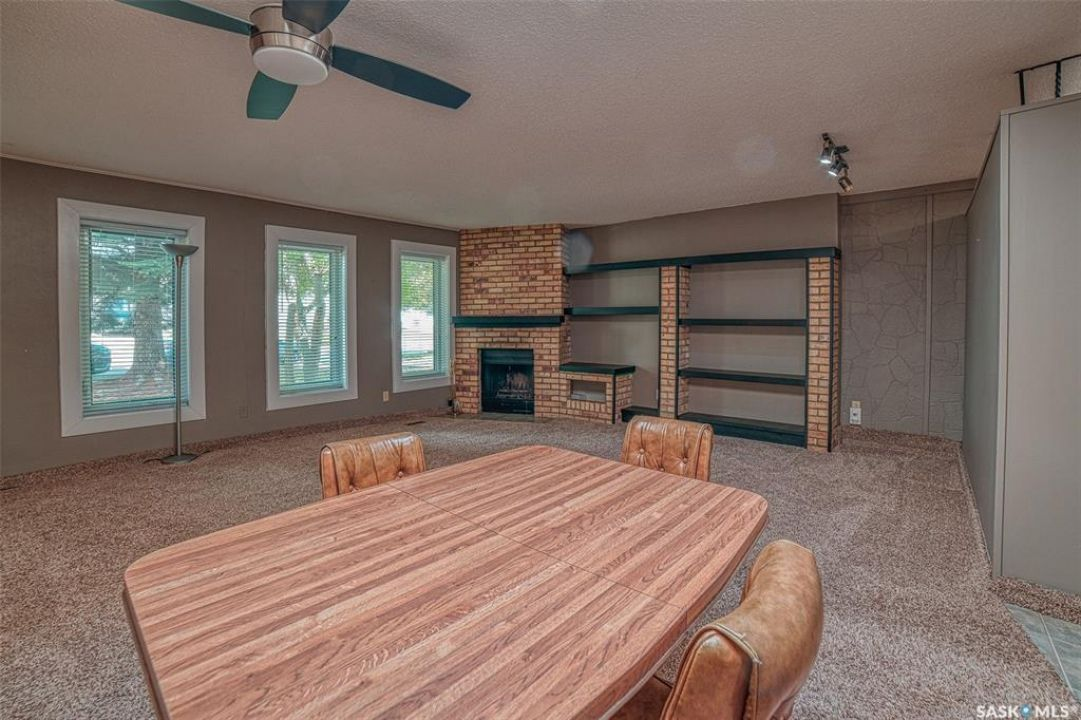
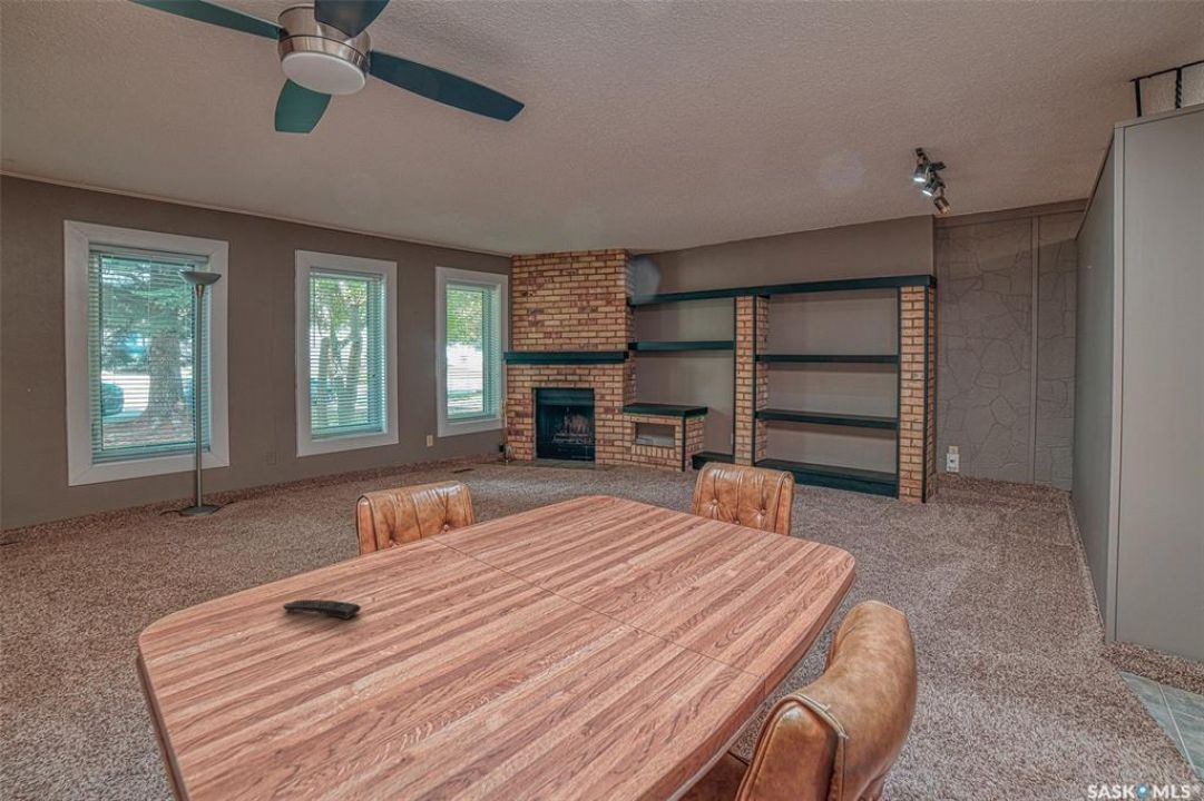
+ remote control (319, 607)
